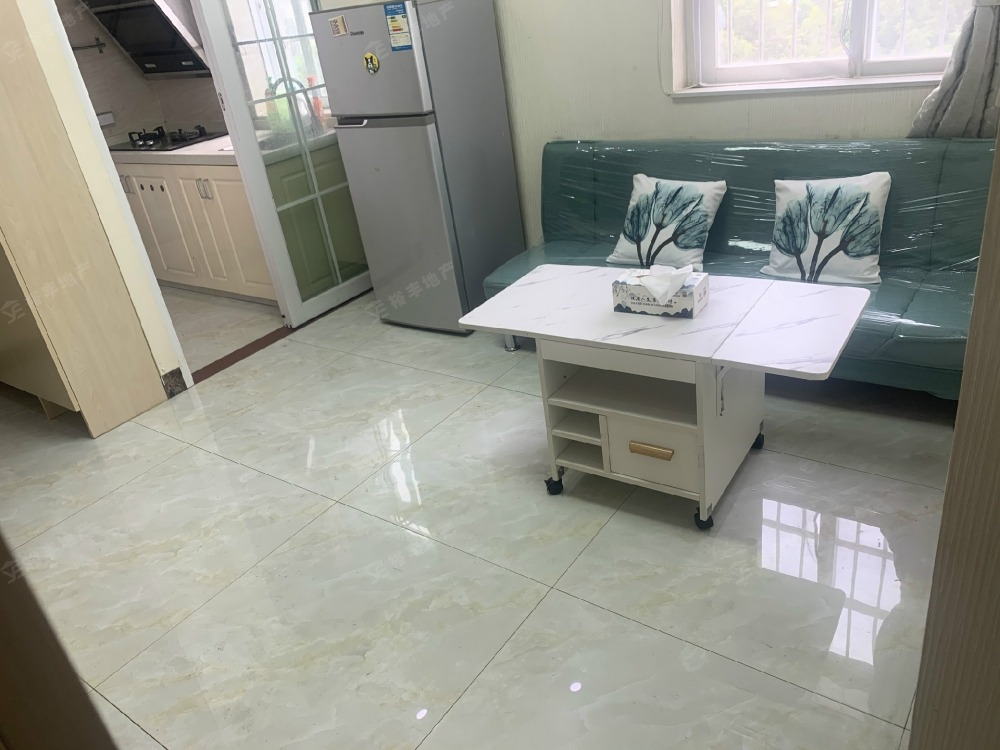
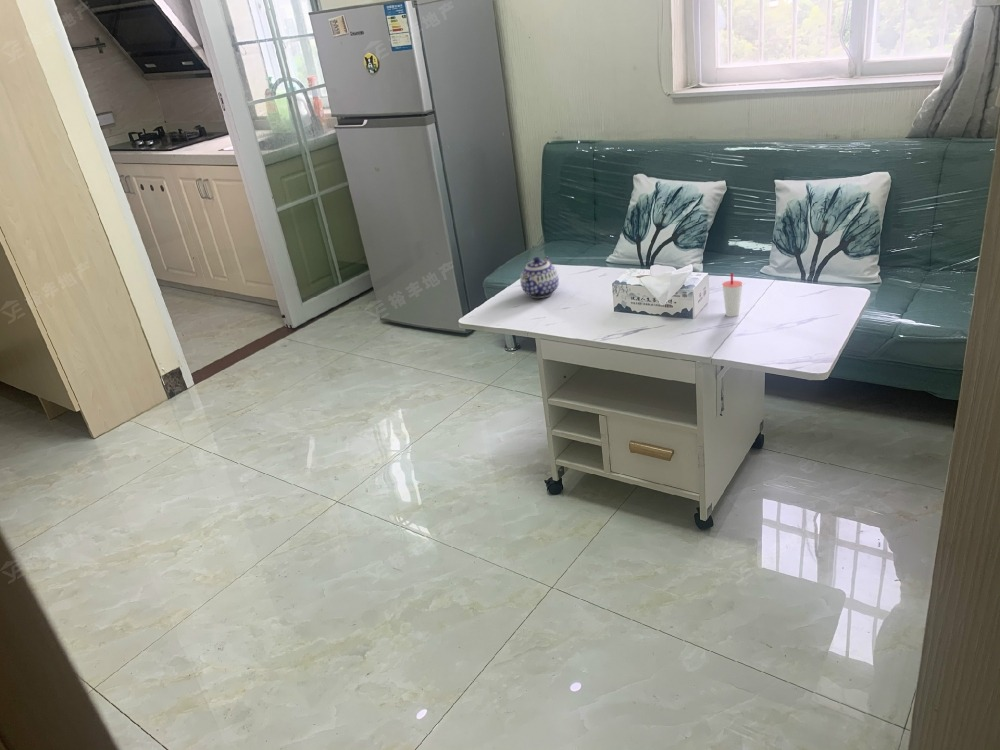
+ cup (732, 293)
+ teapot (539, 275)
